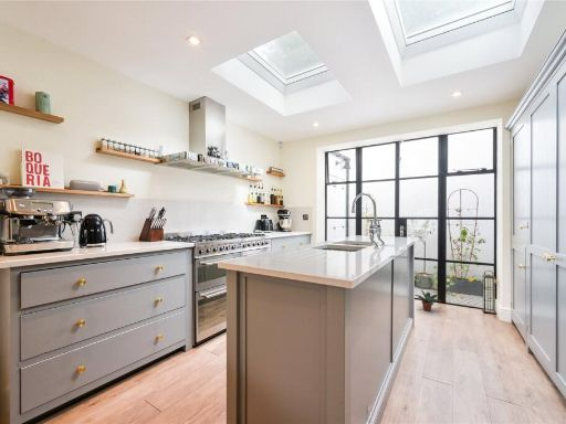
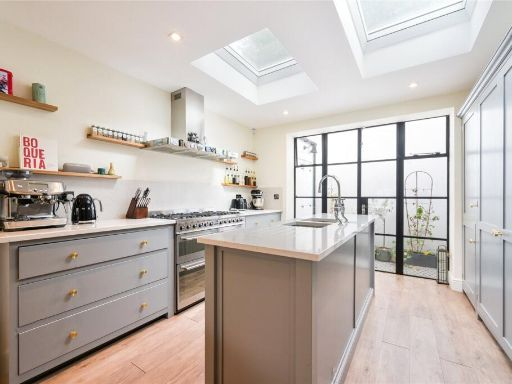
- potted plant (427, 300)
